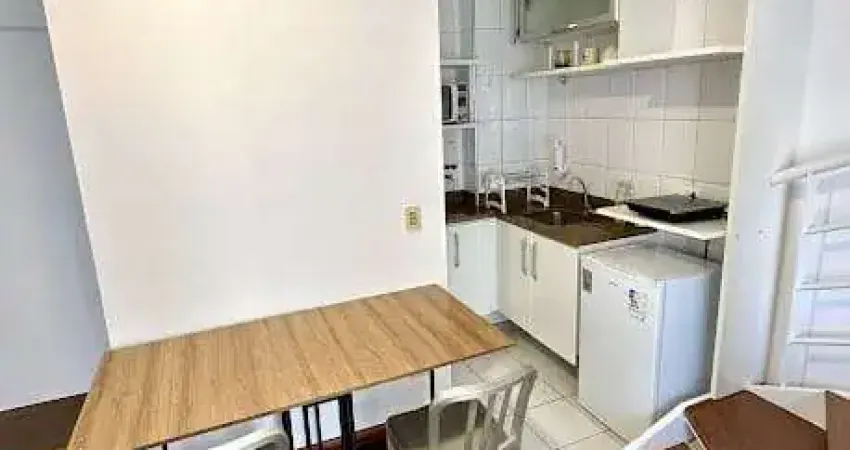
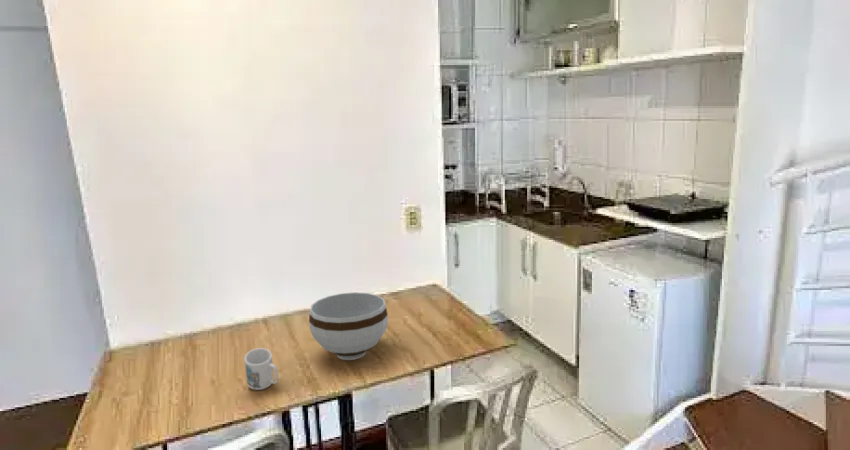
+ bowl (349, 329)
+ mug (263, 368)
